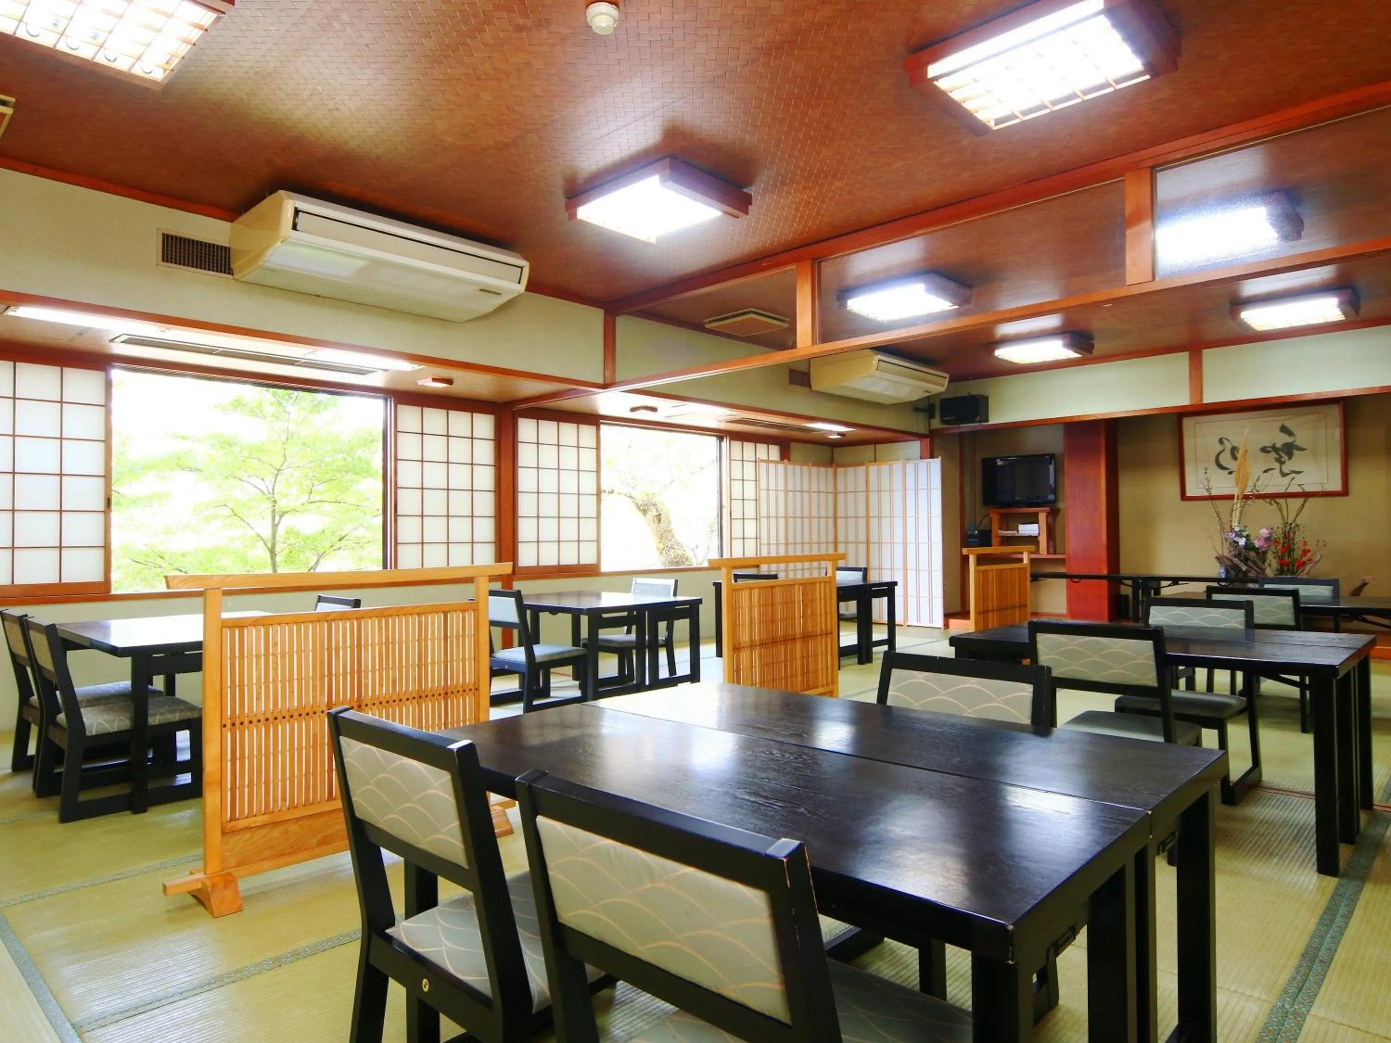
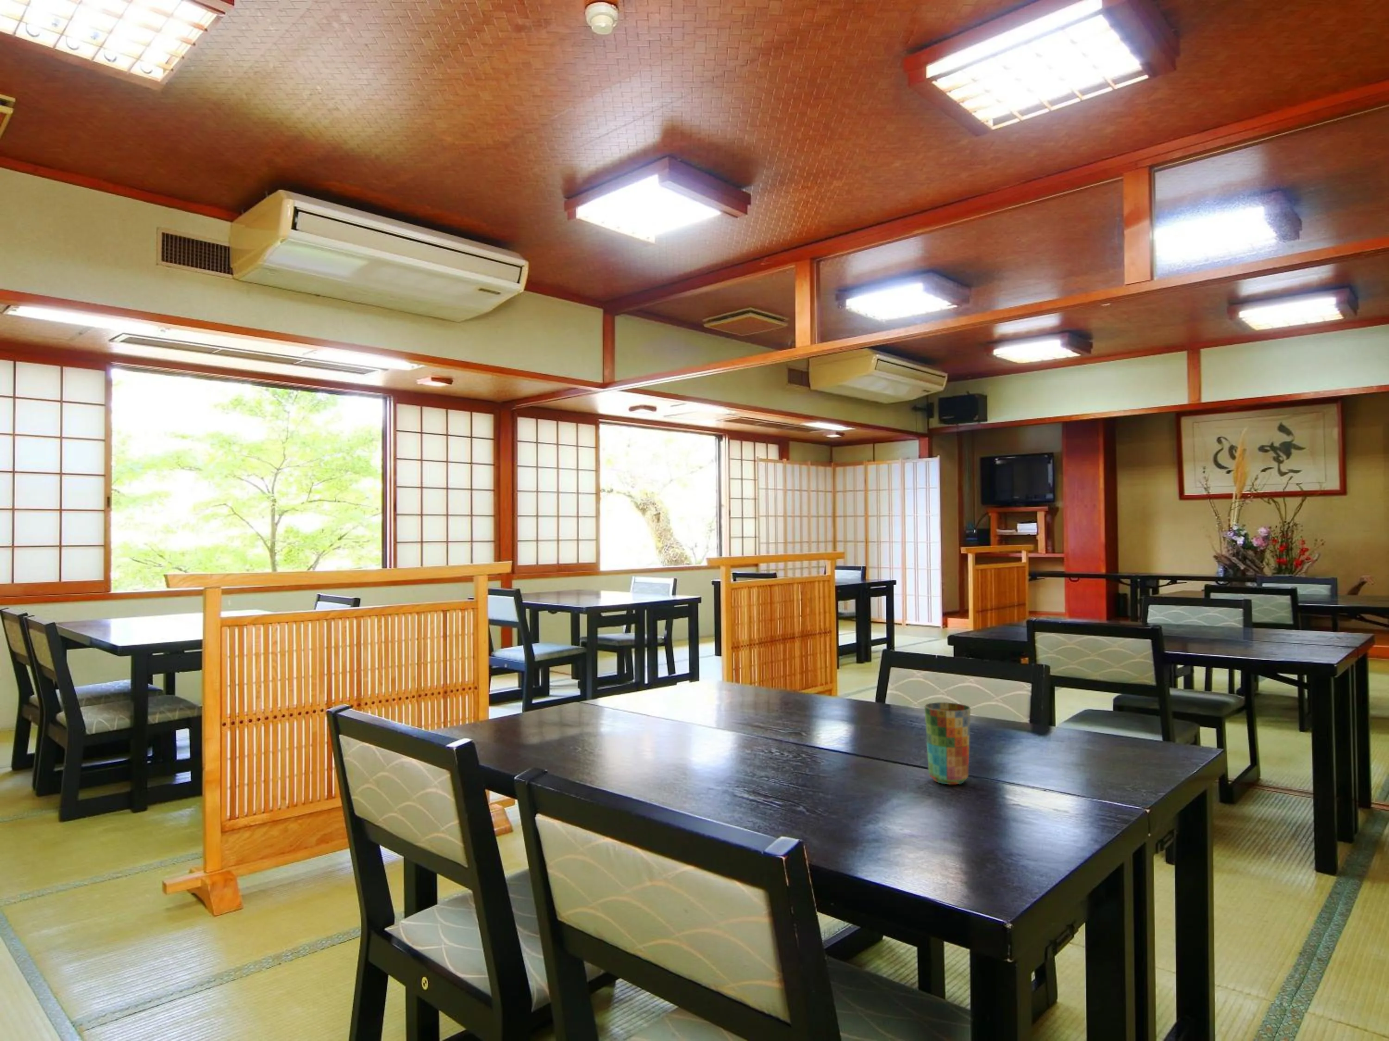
+ cup (948, 744)
